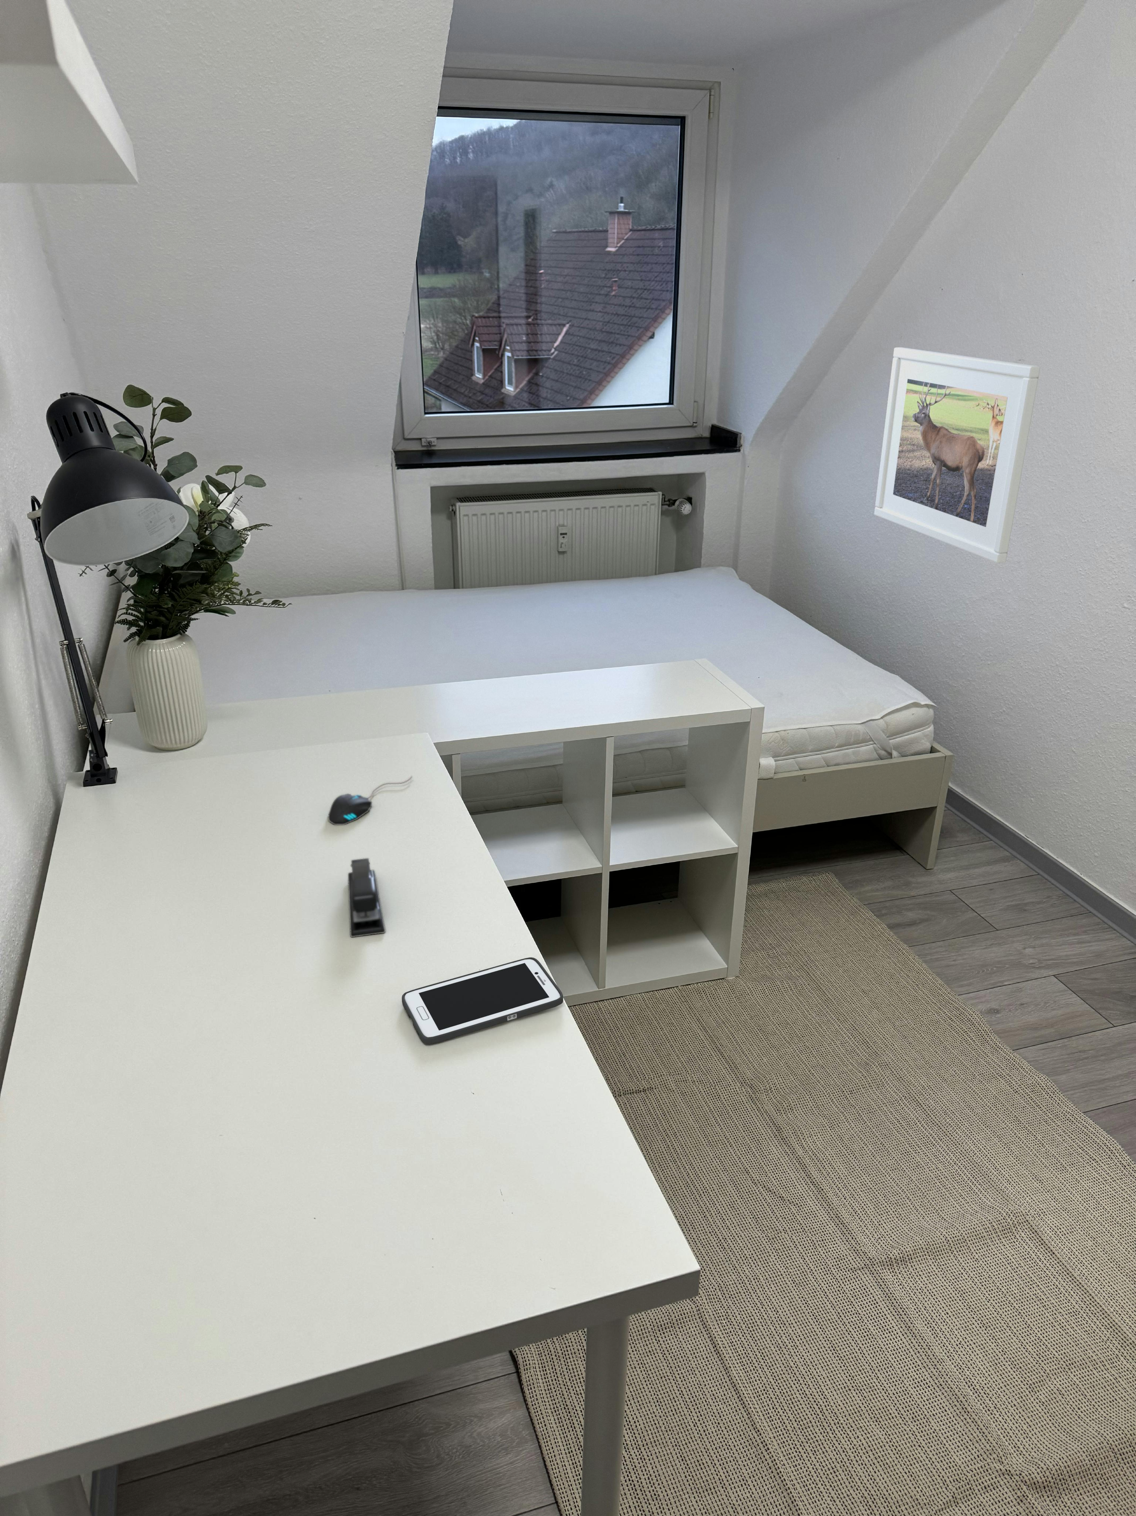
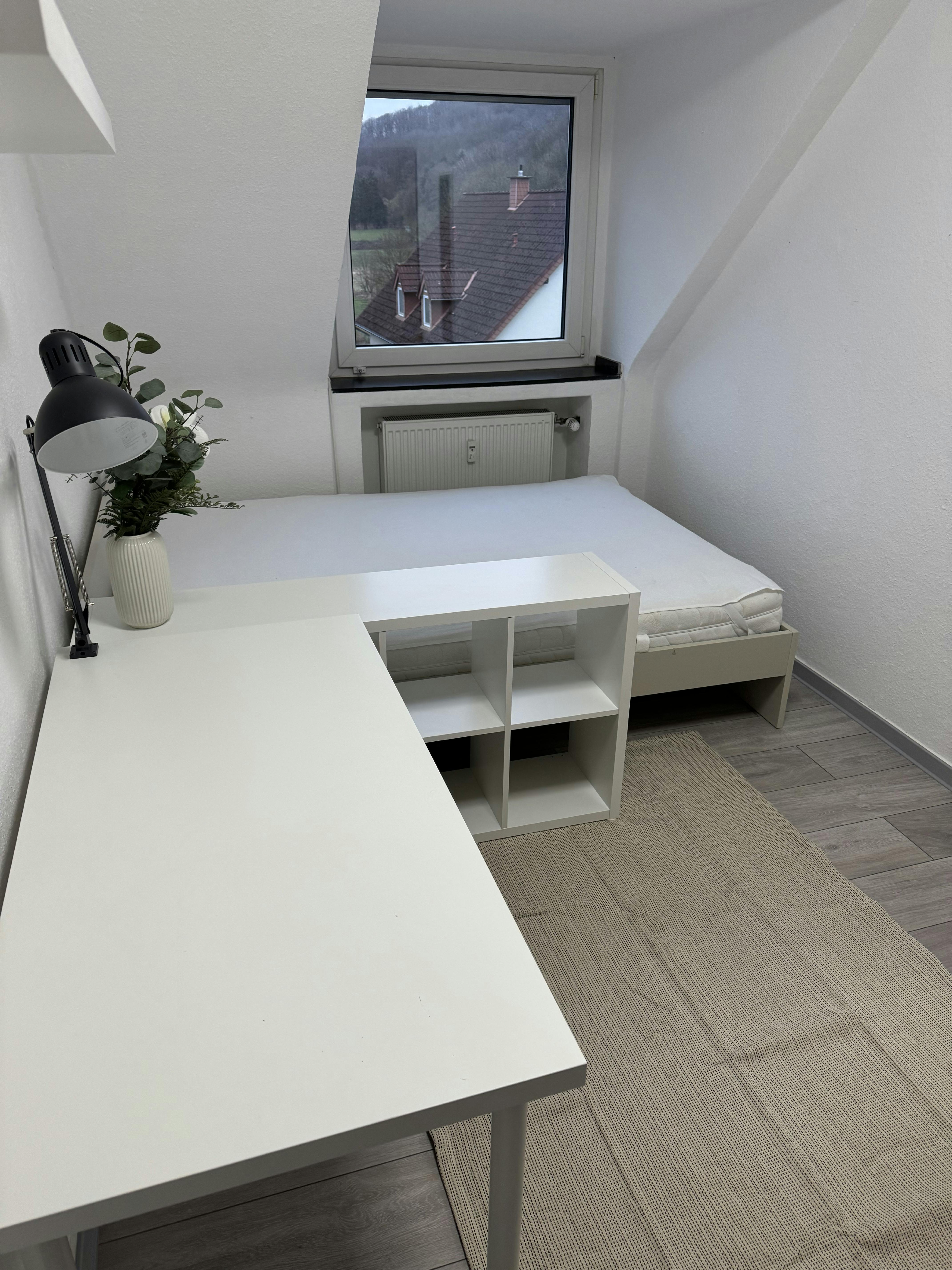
- mouse (372, 794)
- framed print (947, 450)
- cell phone (482, 999)
- stapler (363, 888)
